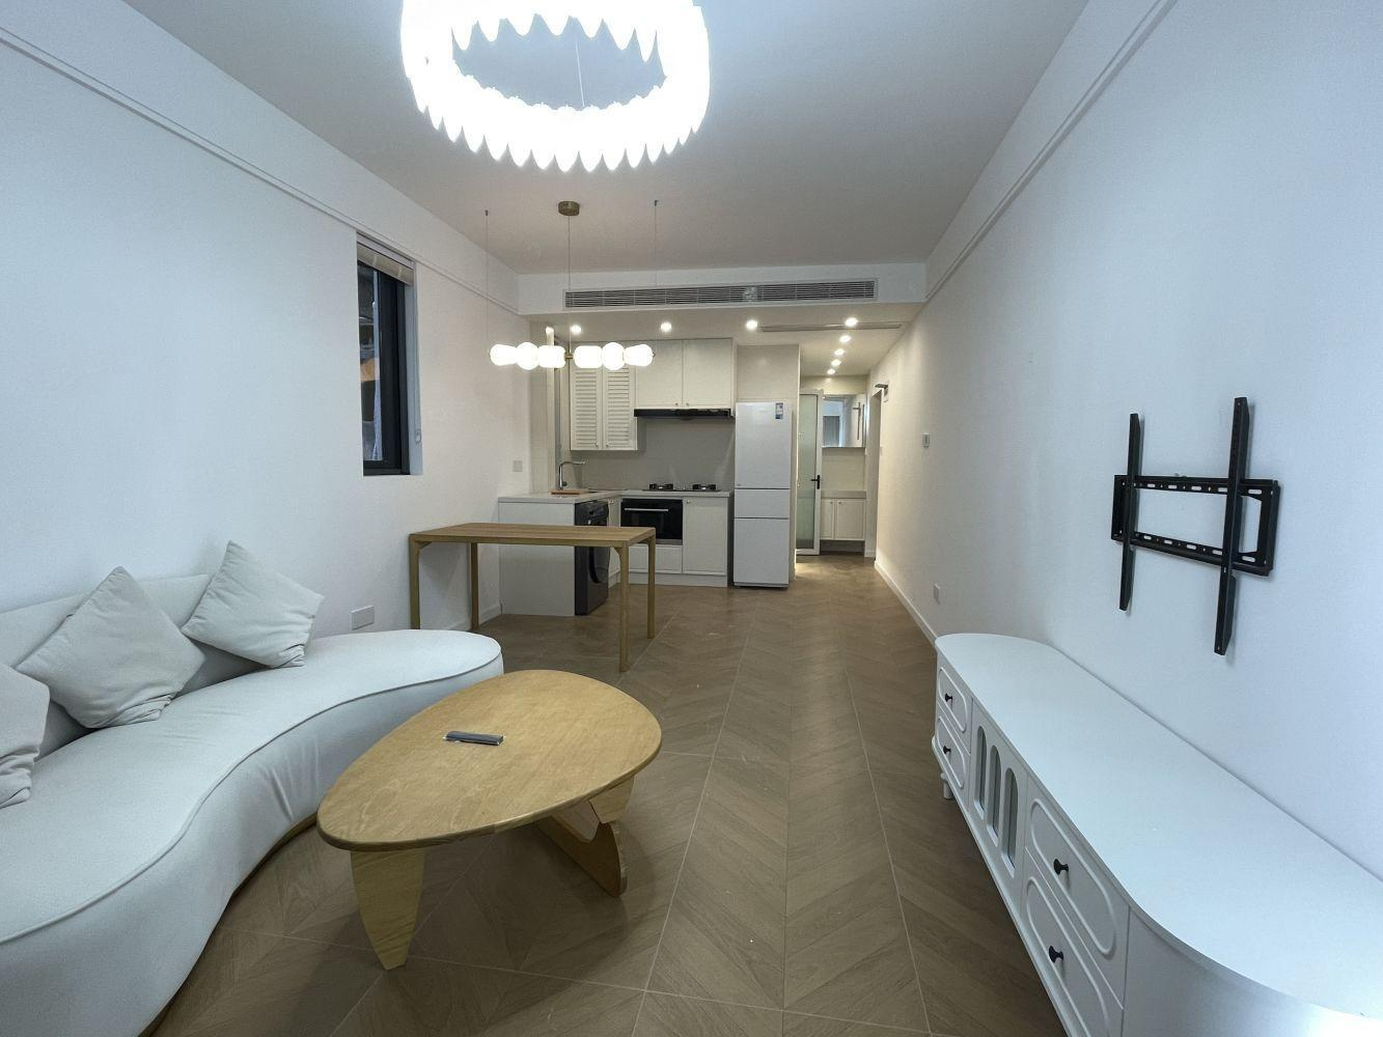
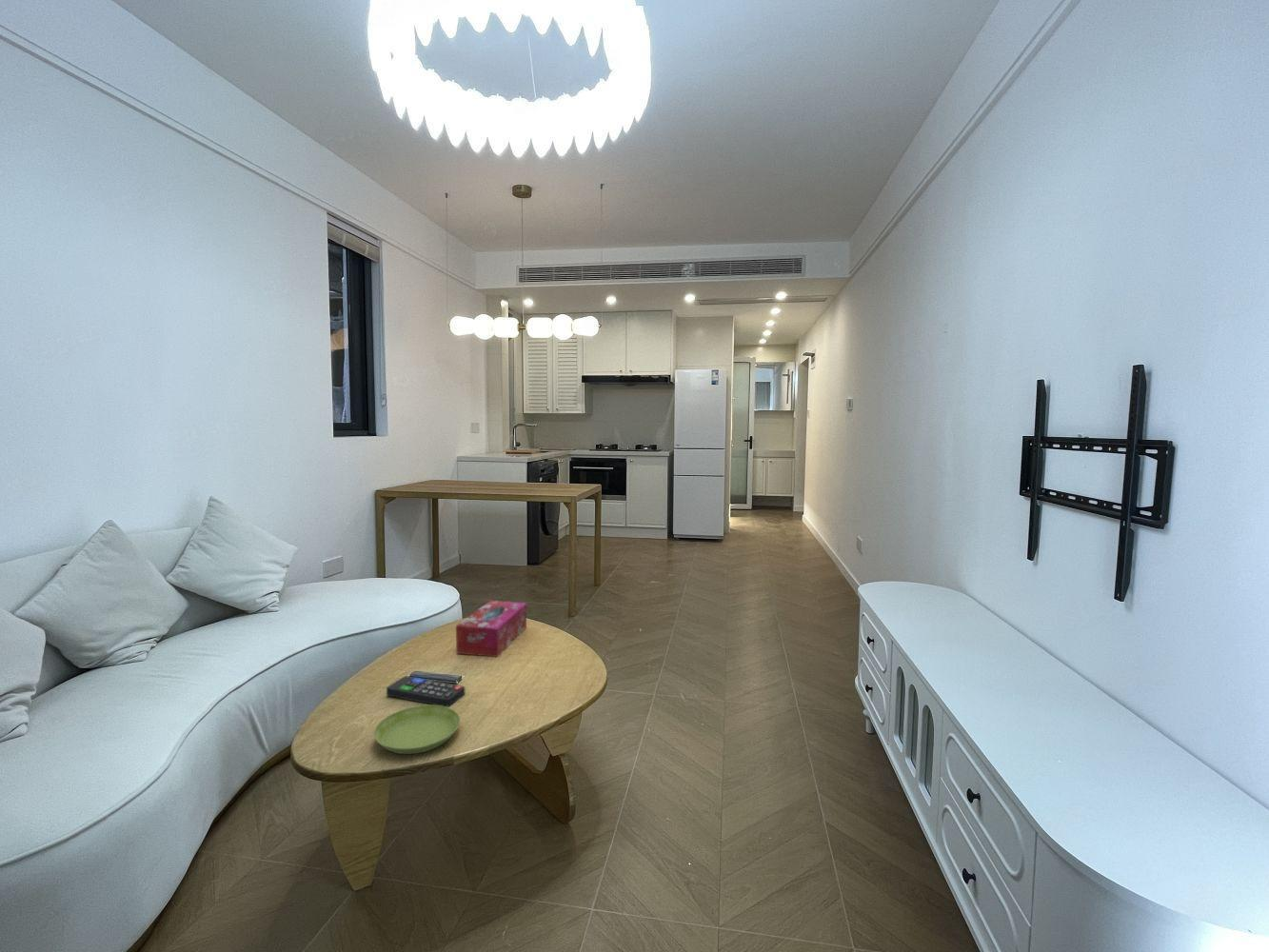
+ remote control (426, 690)
+ saucer (418, 730)
+ tissue box (493, 626)
